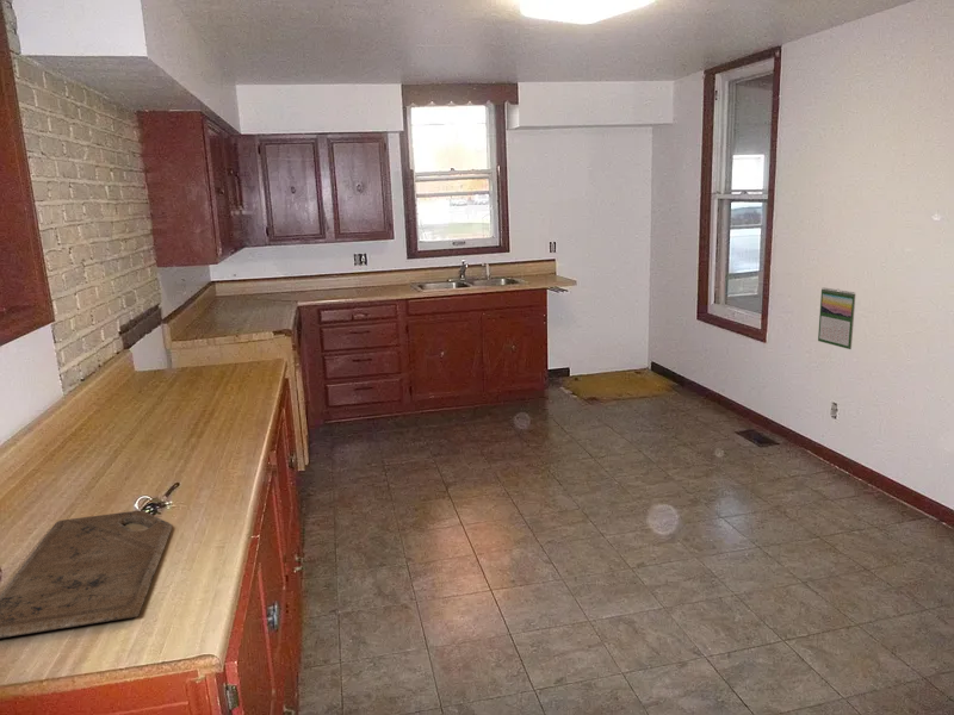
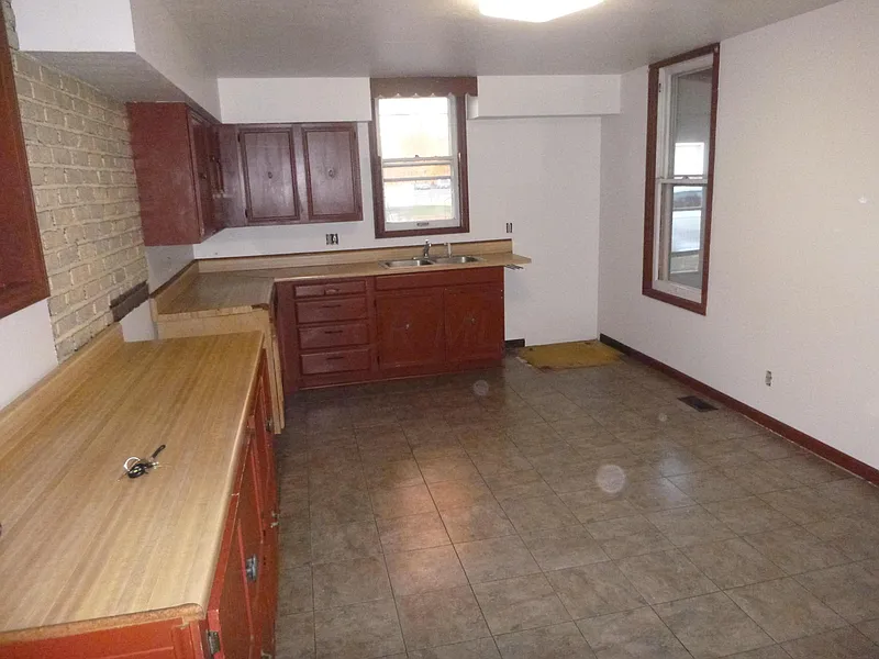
- cutting board (91, 562)
- calendar (836, 317)
